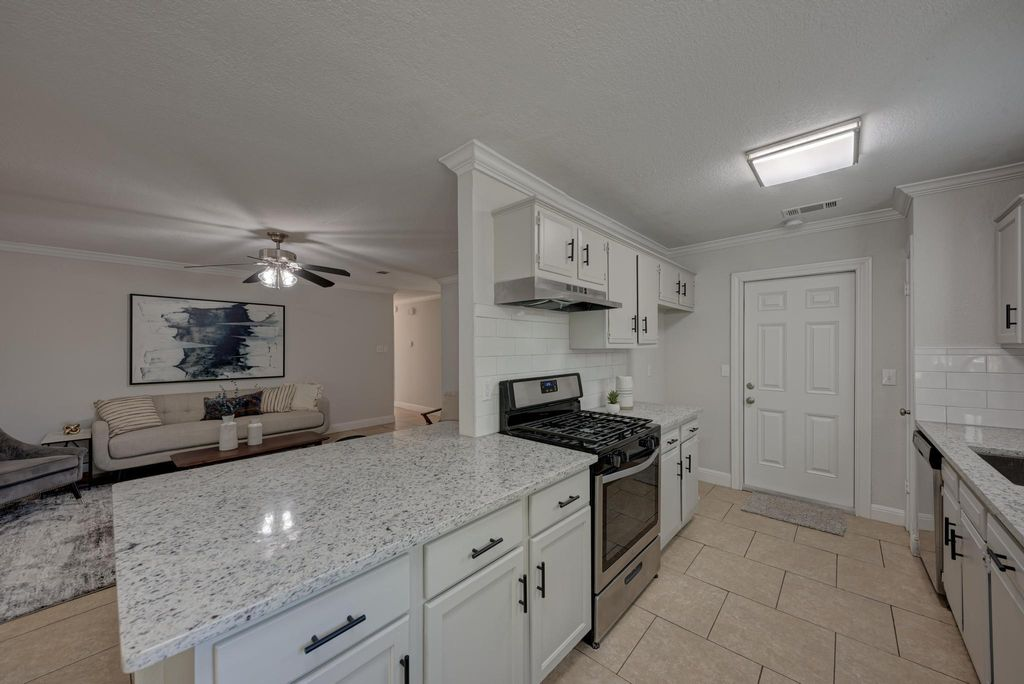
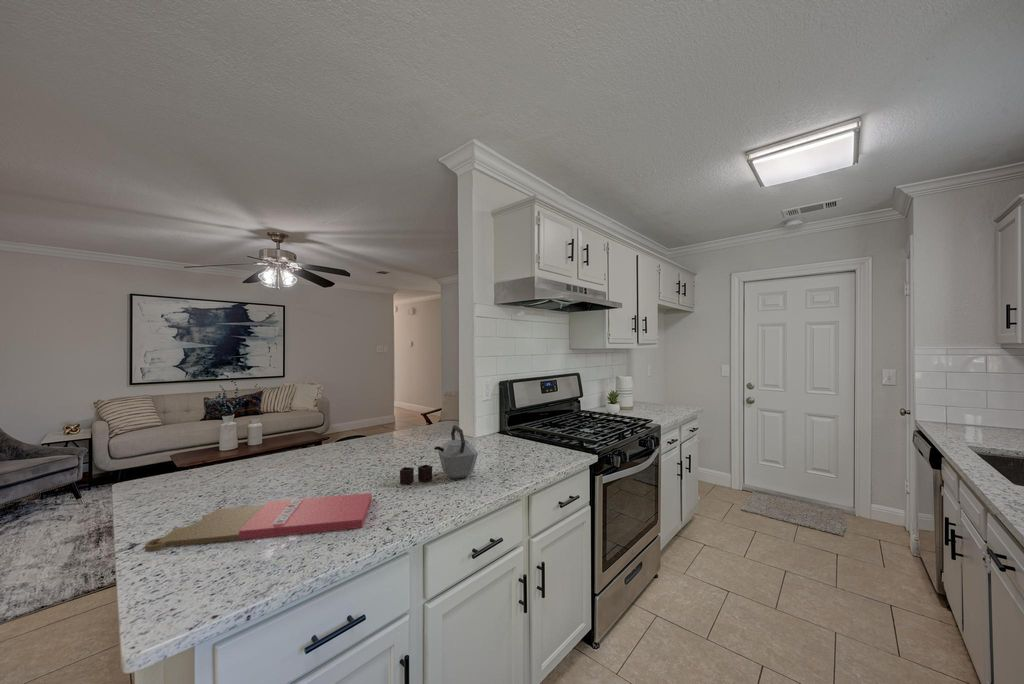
+ kettle (439, 453)
+ cutting board (272, 517)
